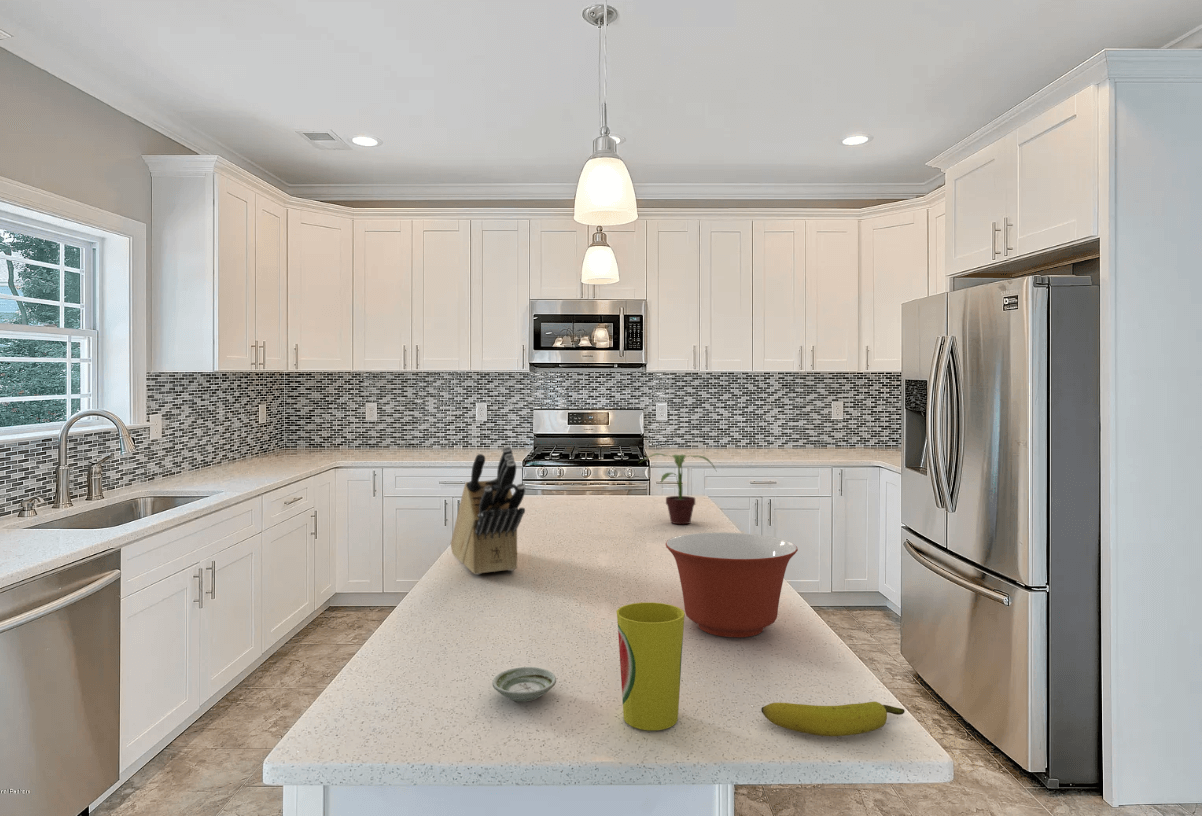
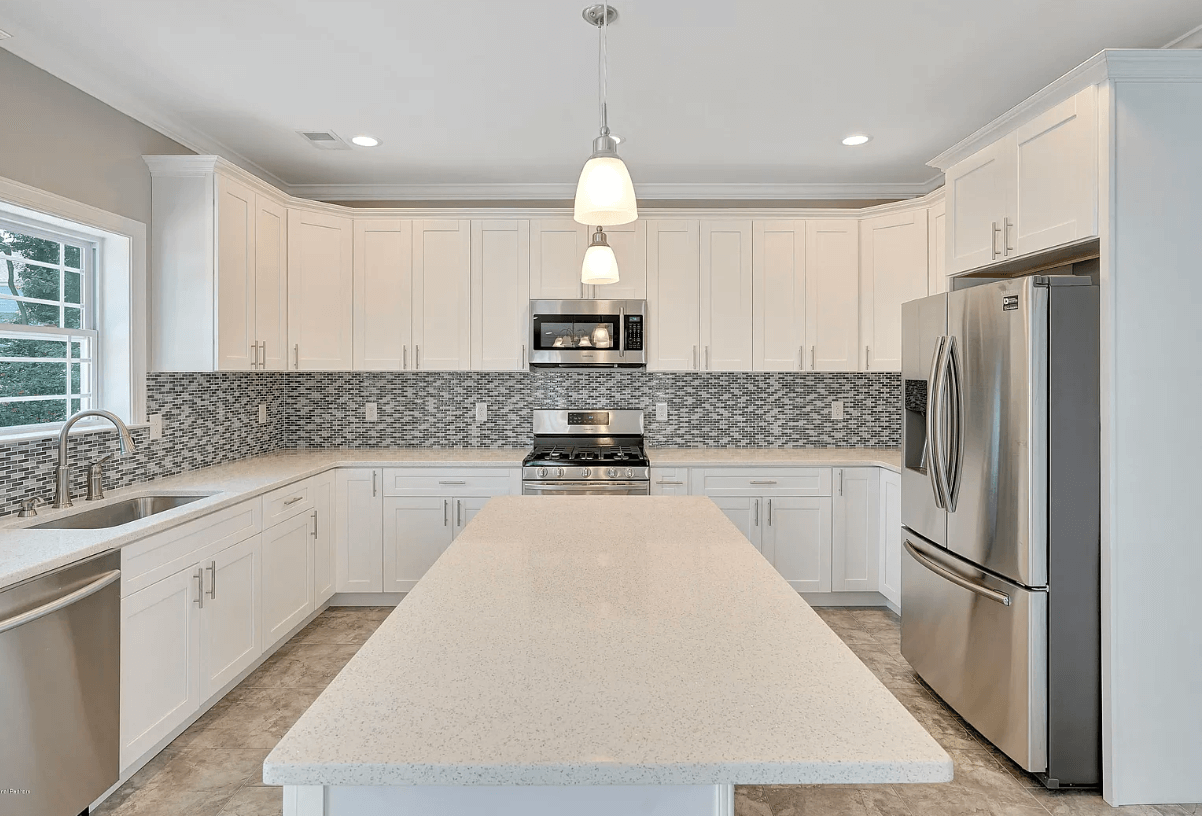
- banana (838, 711)
- cup (650, 664)
- saucer (524, 686)
- mixing bowl (730, 585)
- knife block (486, 505)
- potted plant (678, 487)
